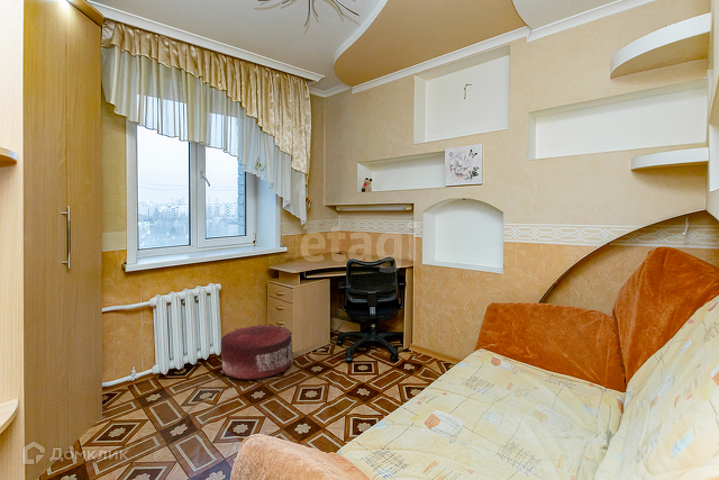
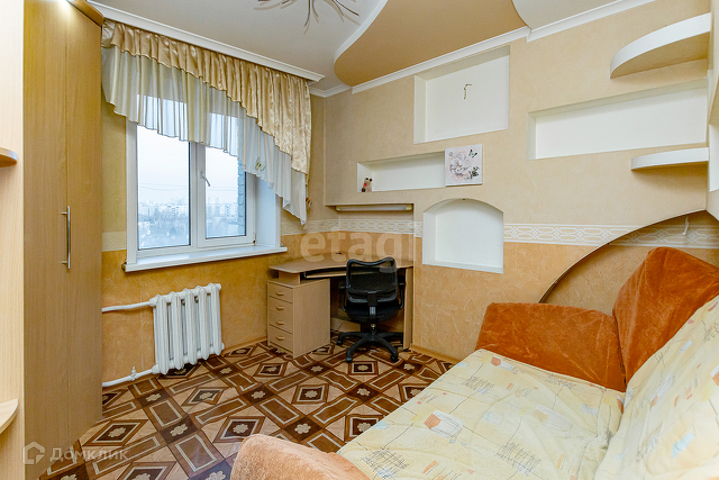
- pouf (258, 347)
